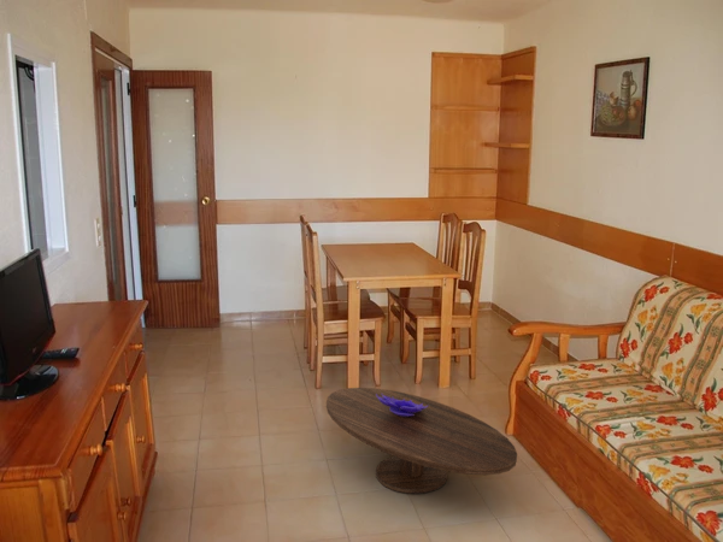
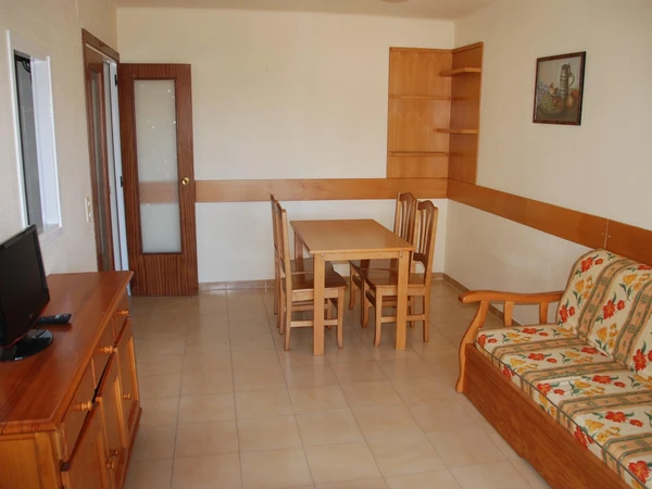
- decorative bowl (405, 402)
- coffee table (411, 448)
